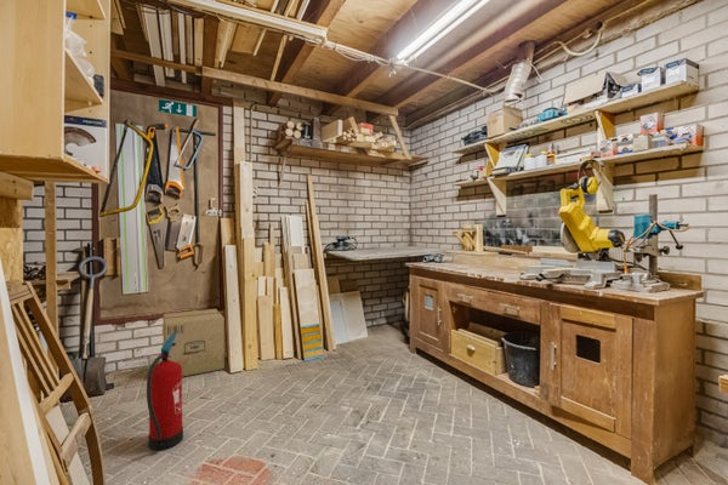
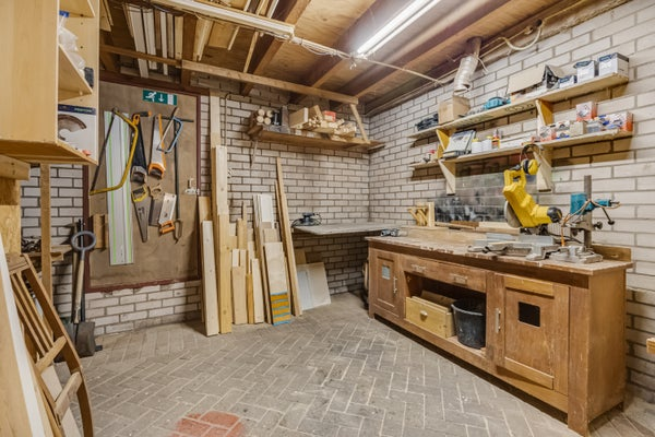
- cardboard box (193, 341)
- fire extinguisher (163, 394)
